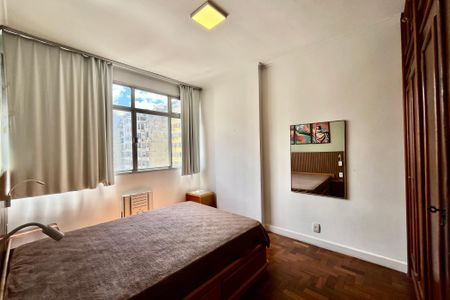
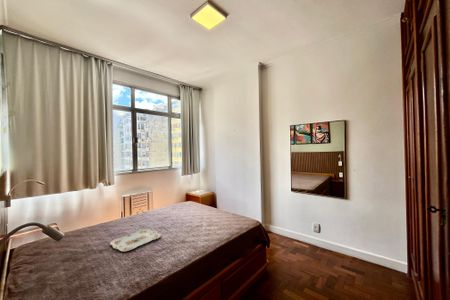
+ serving tray (136, 239)
